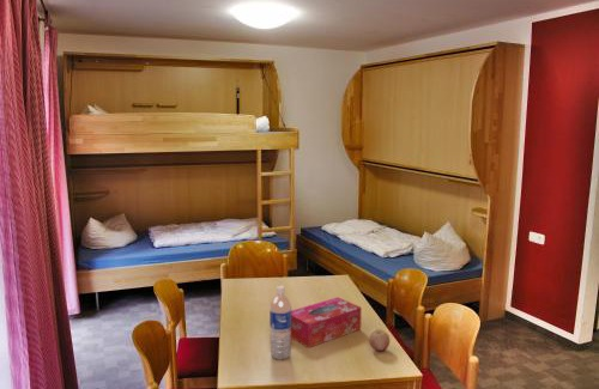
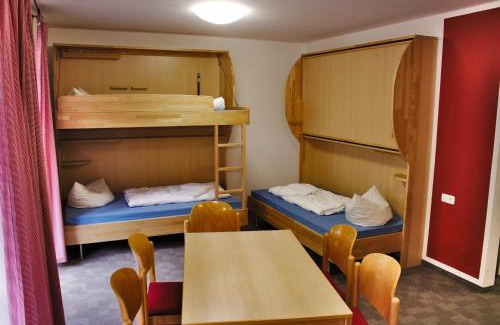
- fruit (379, 340)
- tissue box (323, 321)
- water bottle (280, 322)
